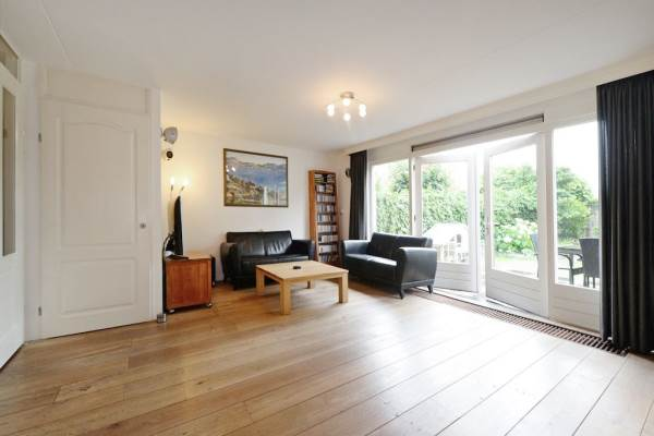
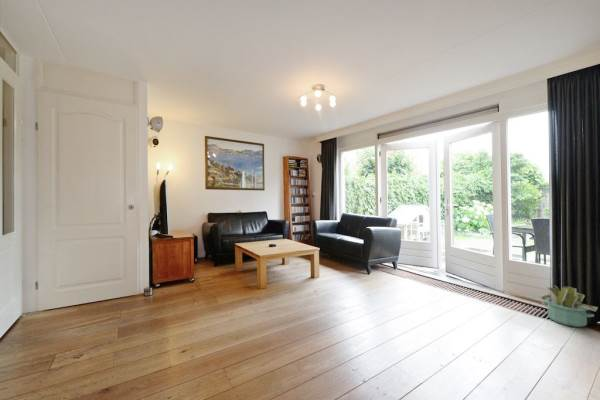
+ decorative plant (567, 305)
